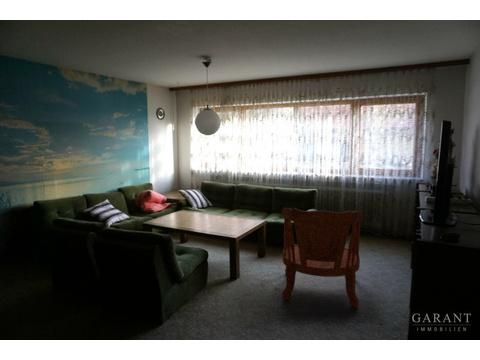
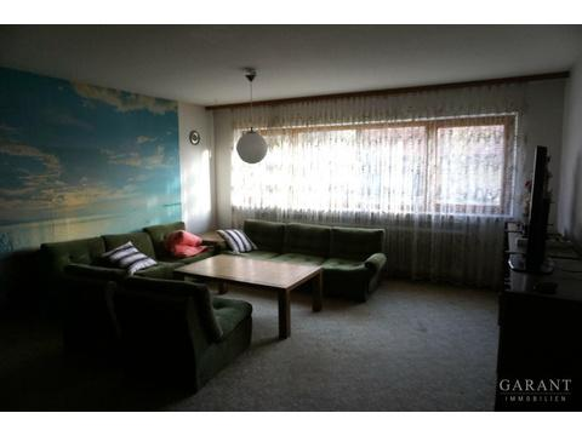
- armchair (320, 248)
